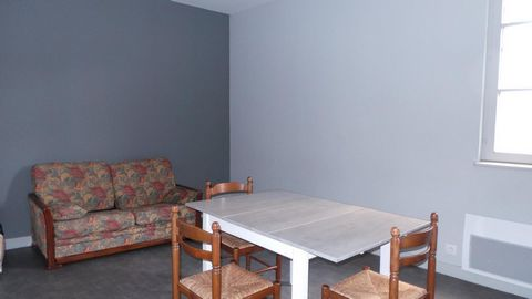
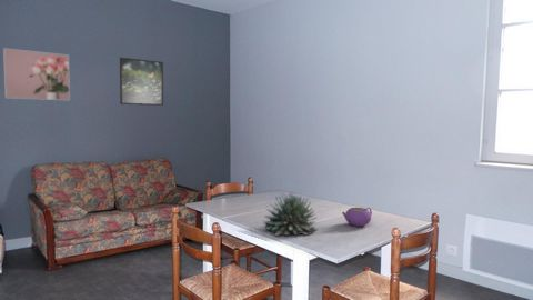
+ succulent plant (288, 210)
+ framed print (38, 76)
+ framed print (142, 82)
+ teapot (356, 217)
